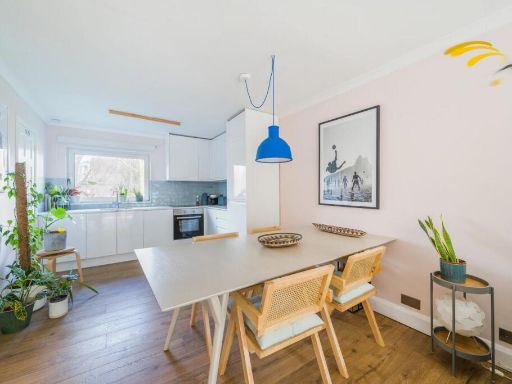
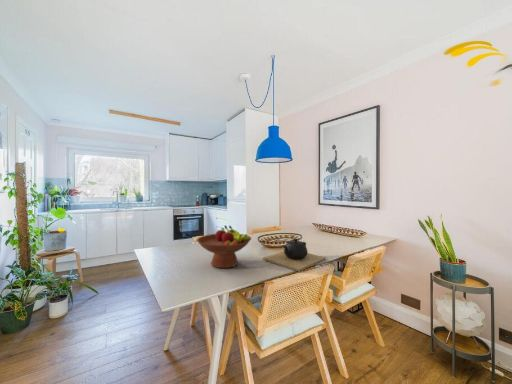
+ fruit bowl (224, 246)
+ teapot (294, 249)
